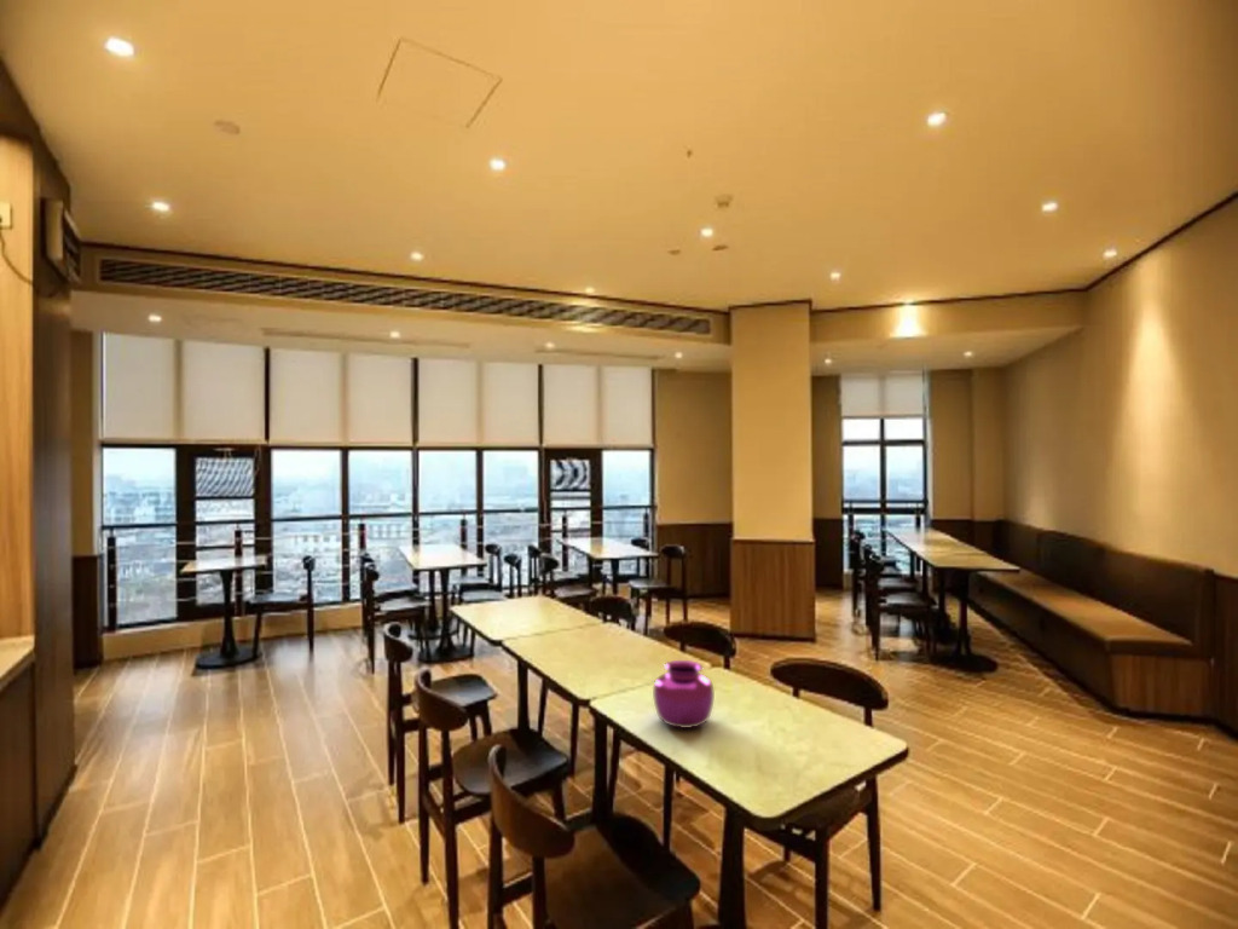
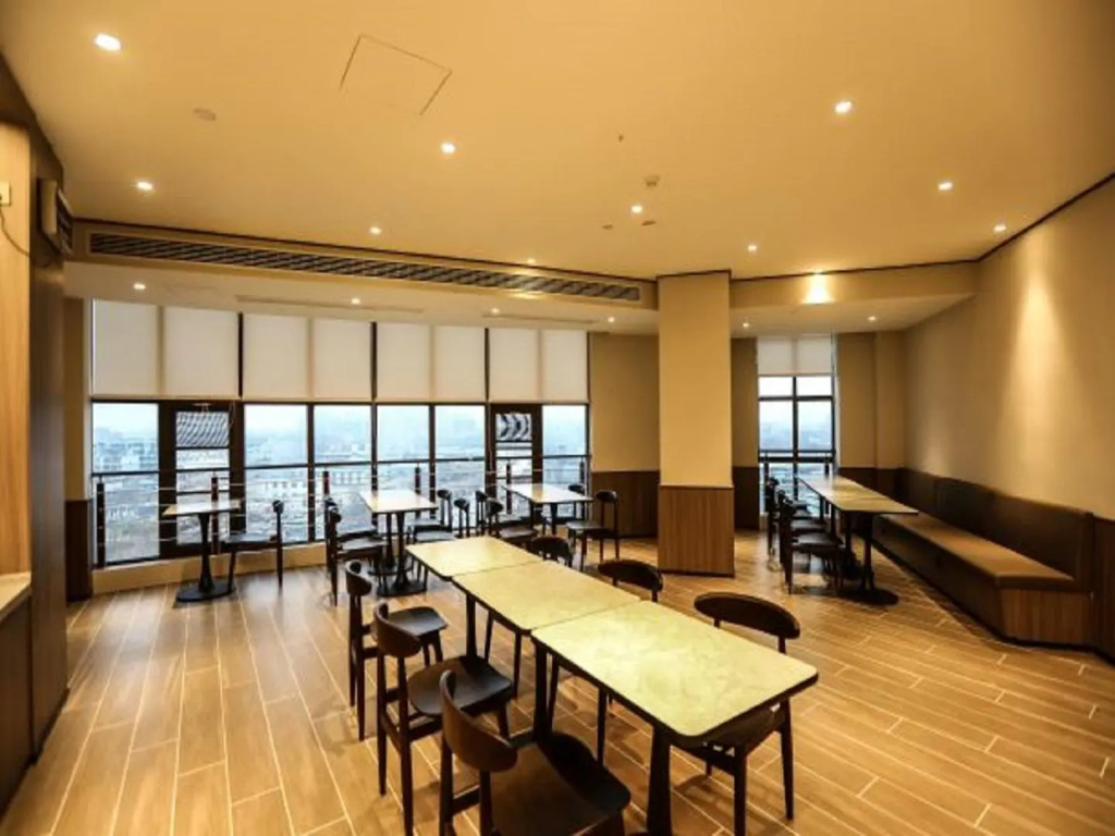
- vase (683, 693)
